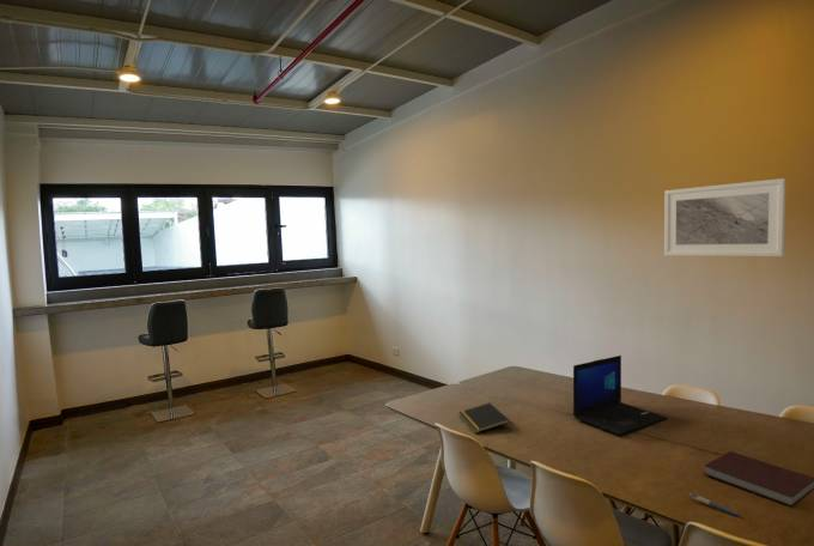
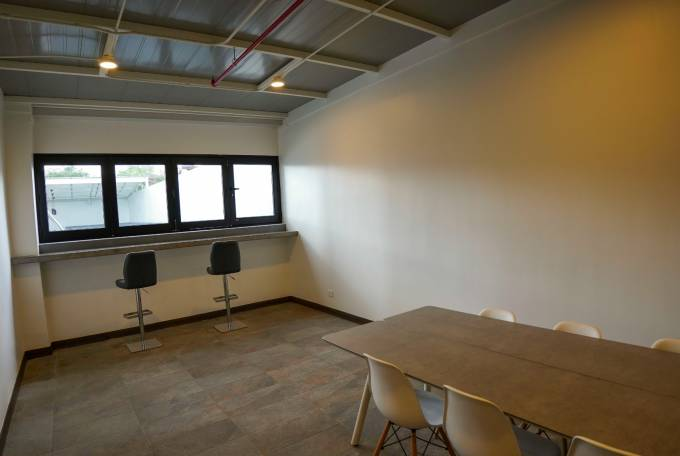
- notepad (482, 417)
- pen (713, 504)
- notebook (758, 475)
- laptop (619, 392)
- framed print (718, 220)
